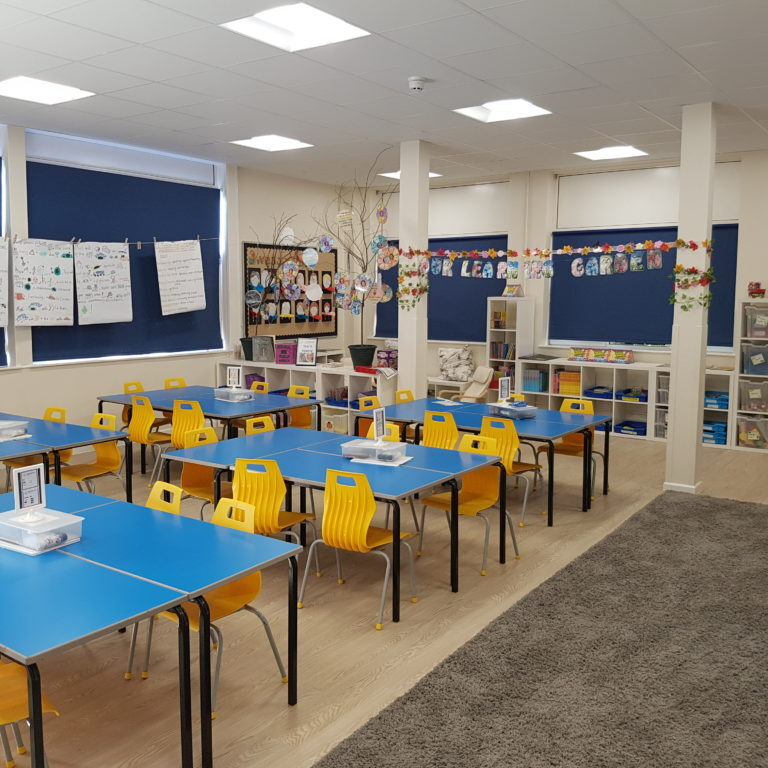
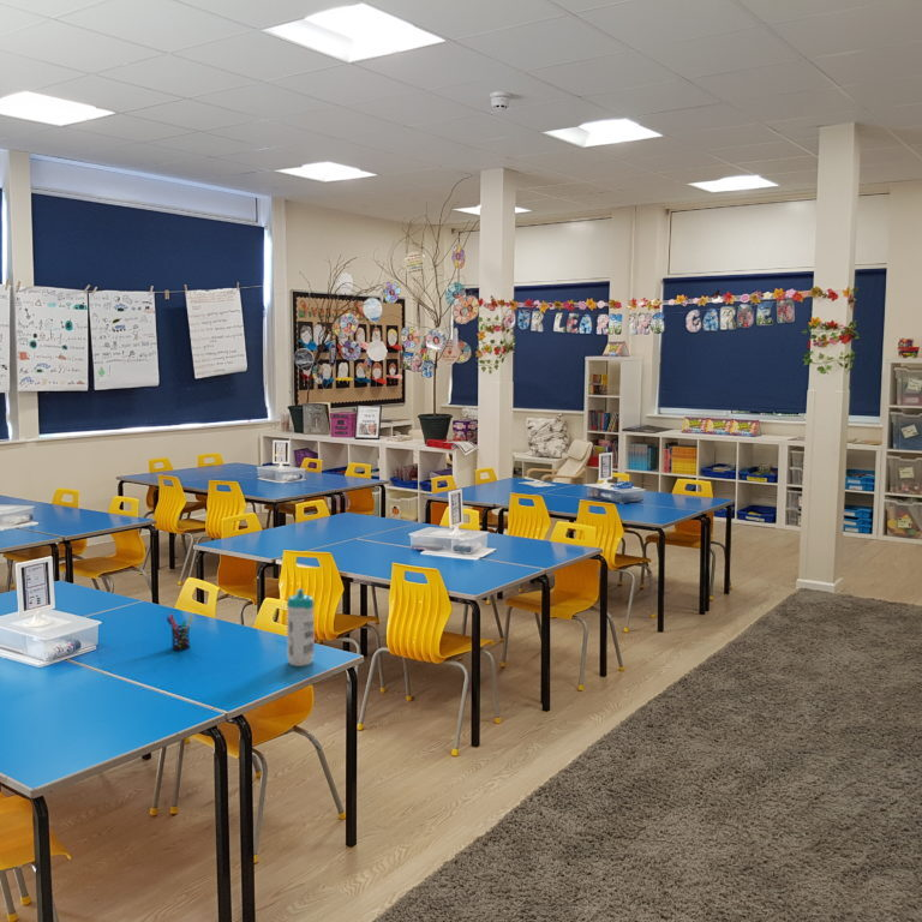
+ pen holder (180, 630)
+ water bottle (300, 625)
